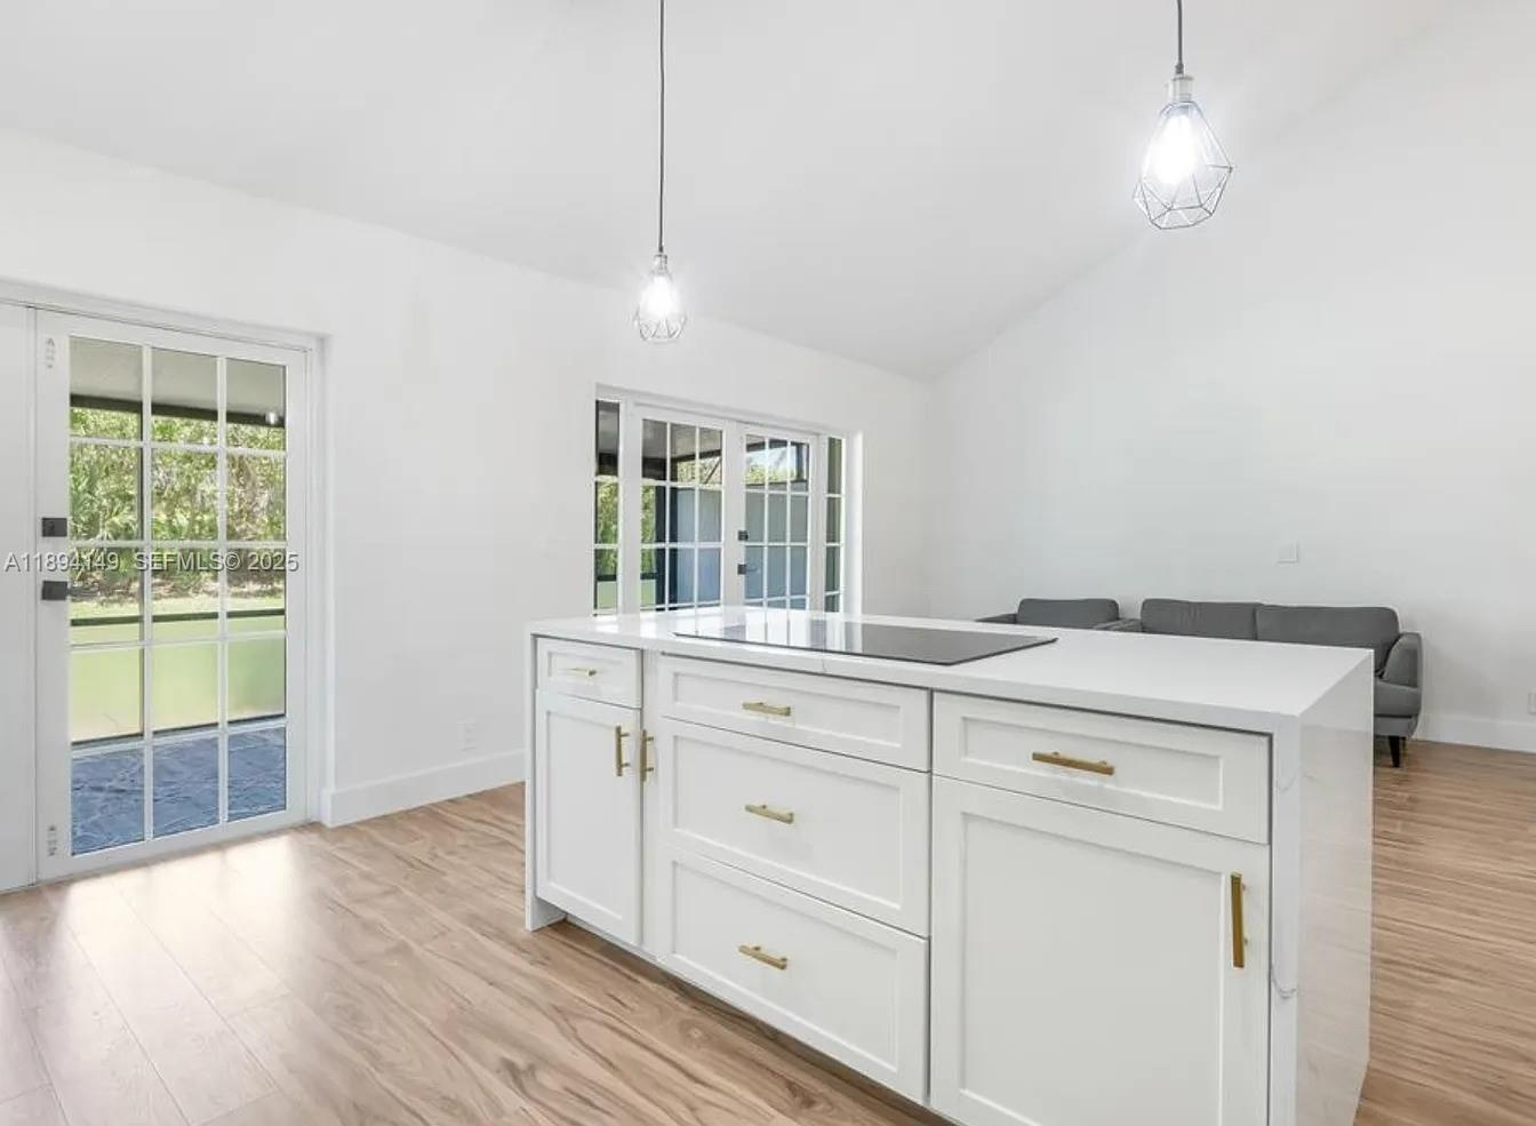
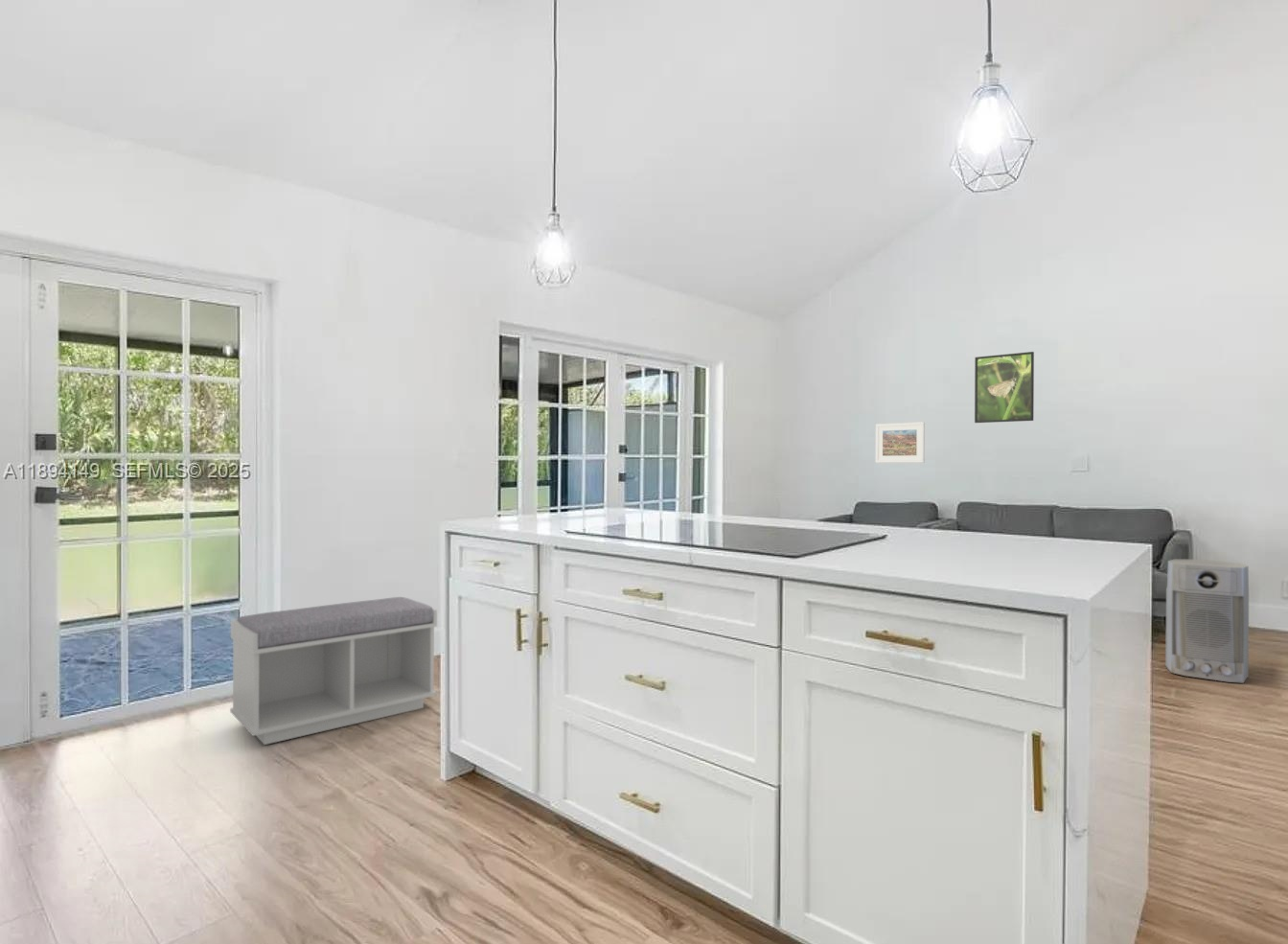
+ bench (337, 661)
+ air purifier (1206, 616)
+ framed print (899, 443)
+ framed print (1003, 388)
